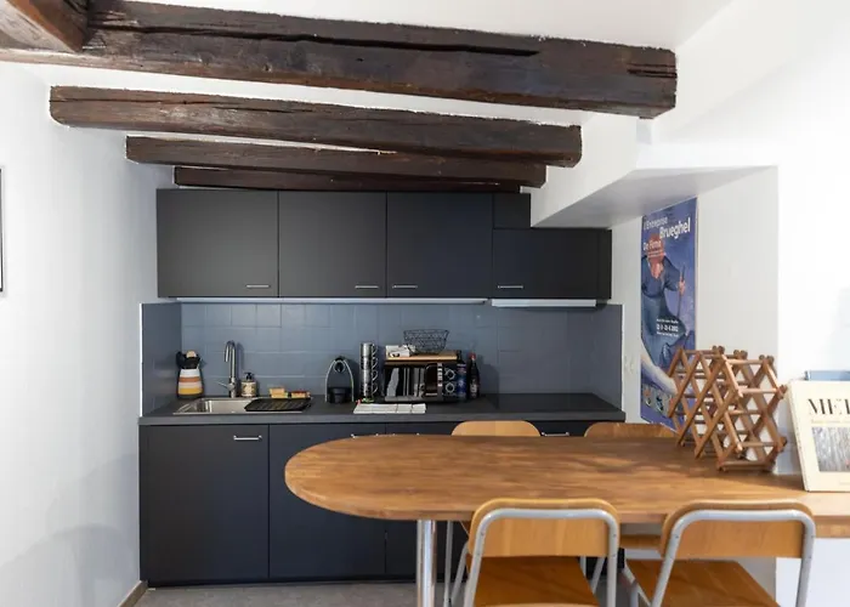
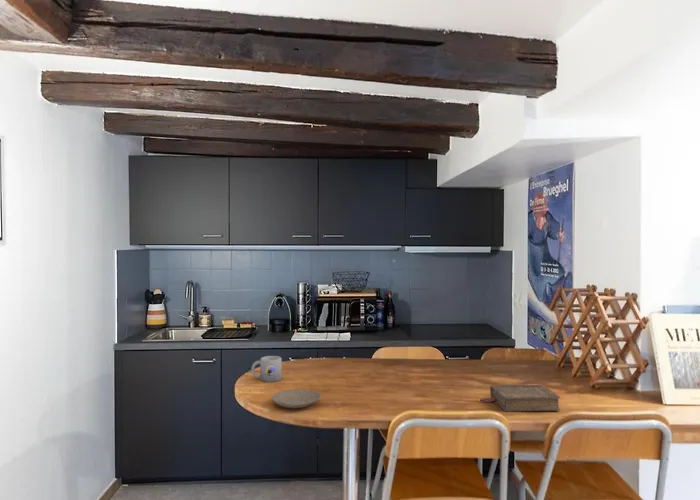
+ plate (296, 400)
+ mug (266, 368)
+ book (516, 397)
